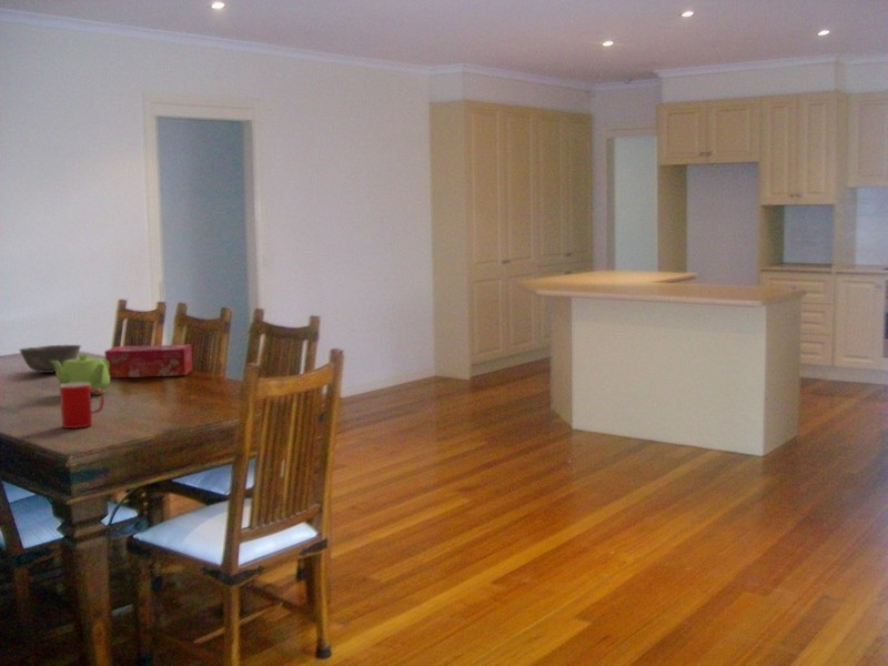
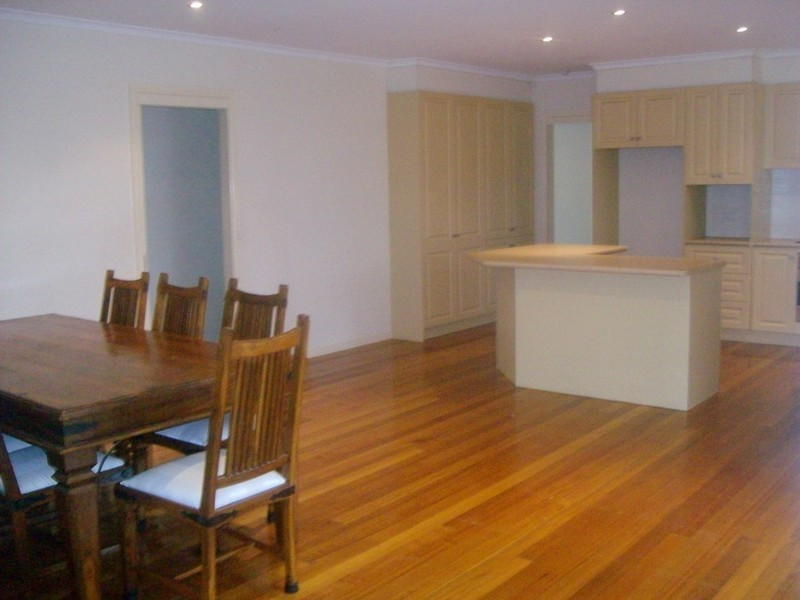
- tissue box (149, 361)
- bowl (50, 359)
- teapot (80, 374)
- cup (82, 404)
